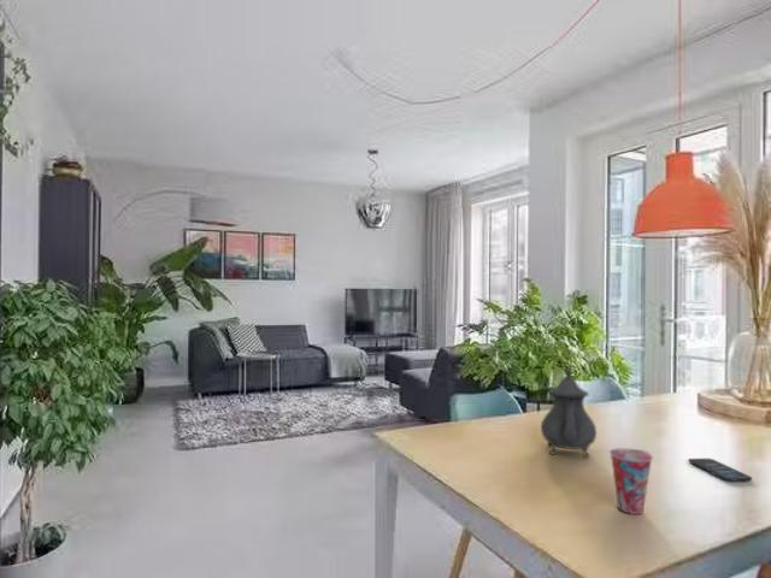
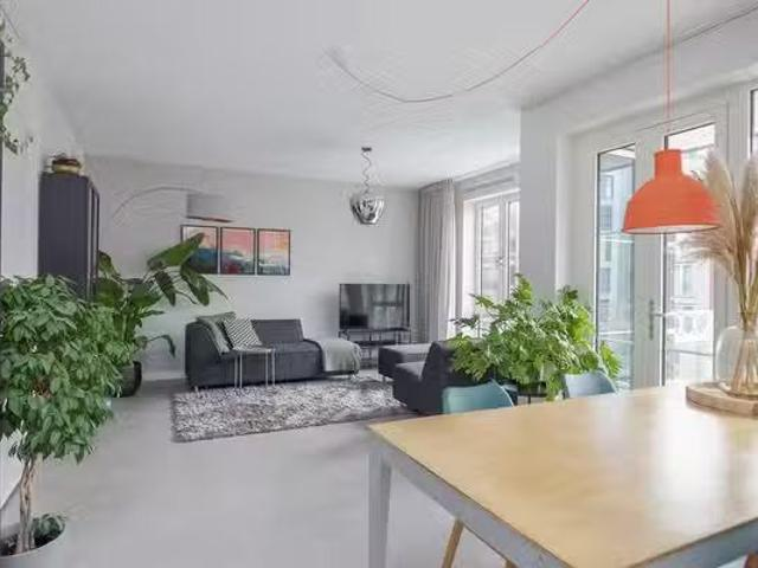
- teapot (567, 407)
- smartphone (718, 468)
- cup (630, 480)
